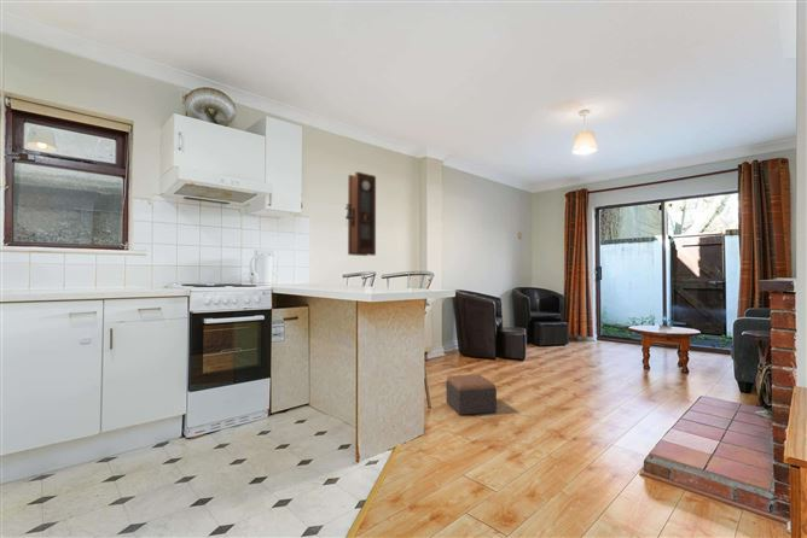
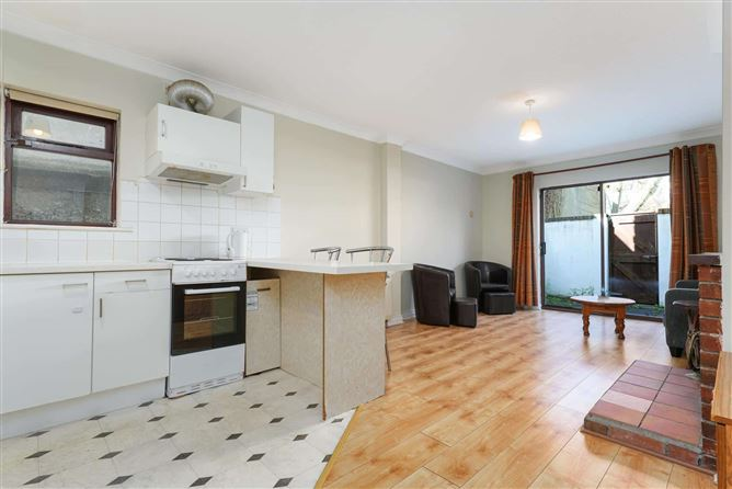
- footstool (470, 392)
- pendulum clock (359, 214)
